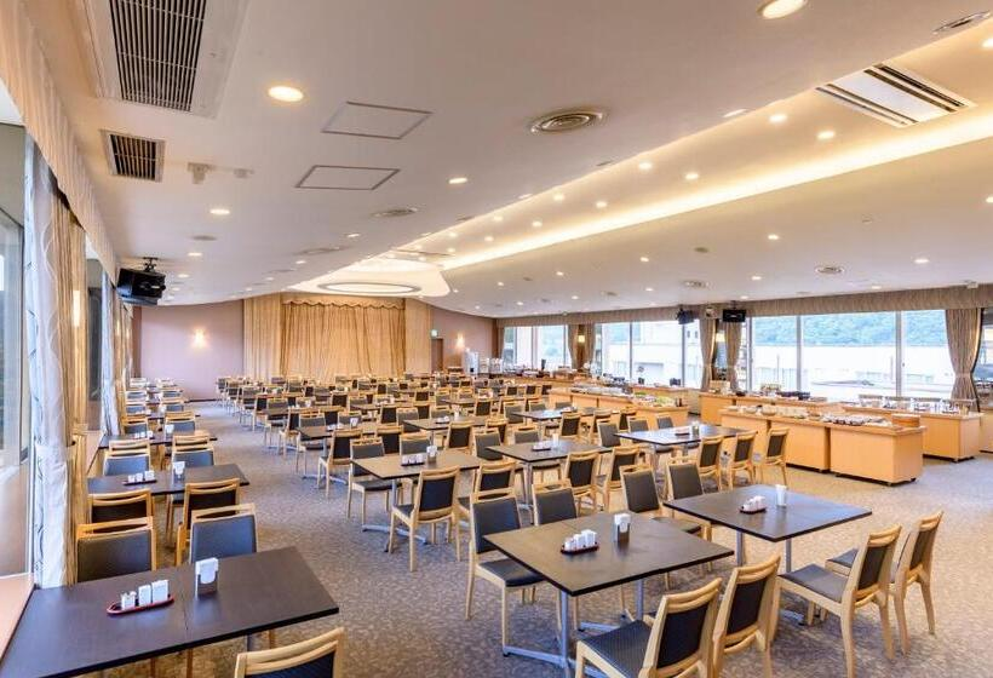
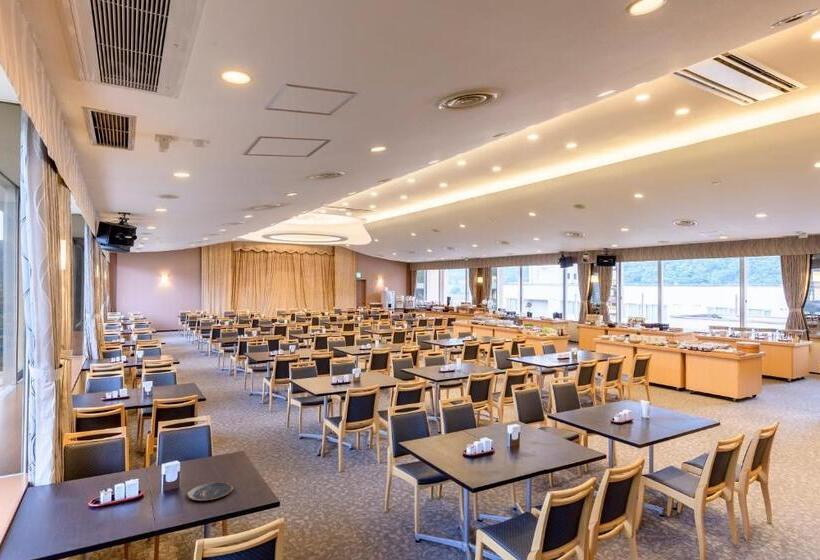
+ plate (210, 491)
